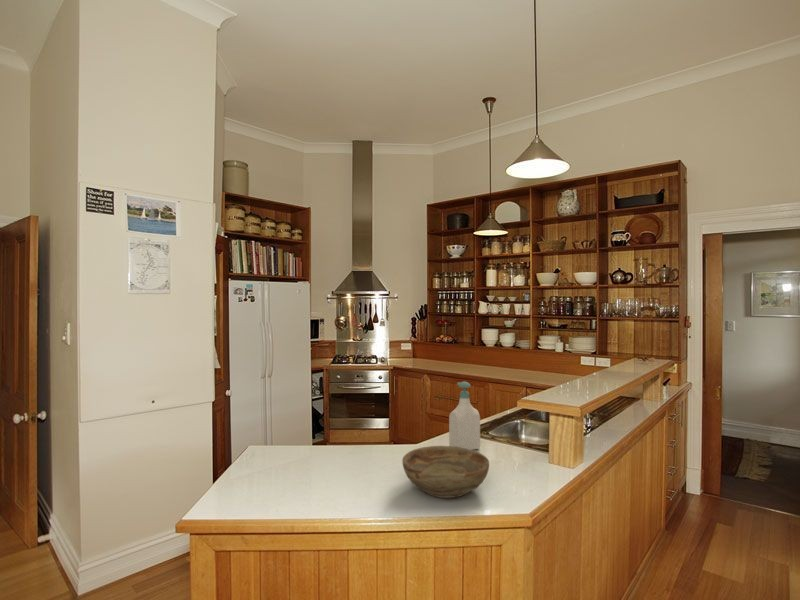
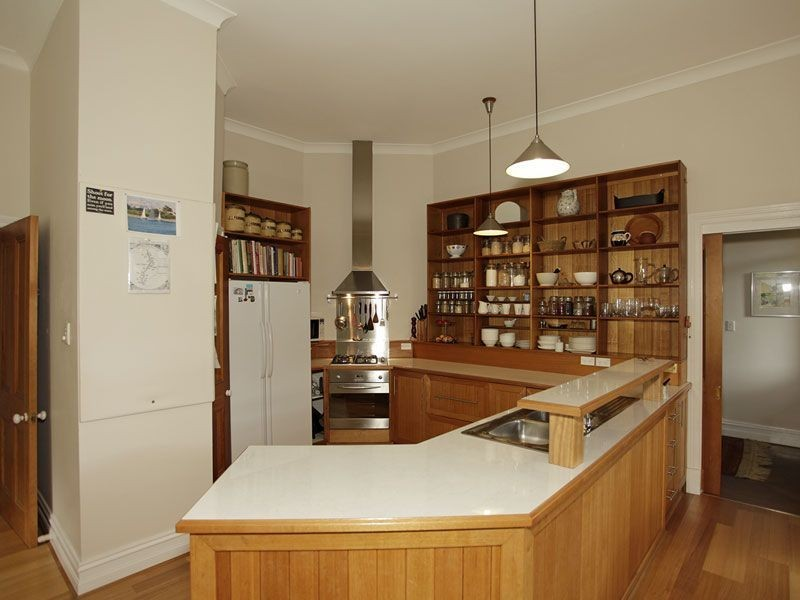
- soap bottle (463, 414)
- bowl (445, 473)
